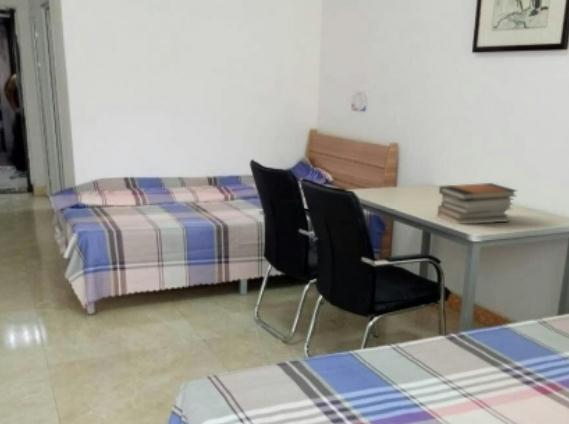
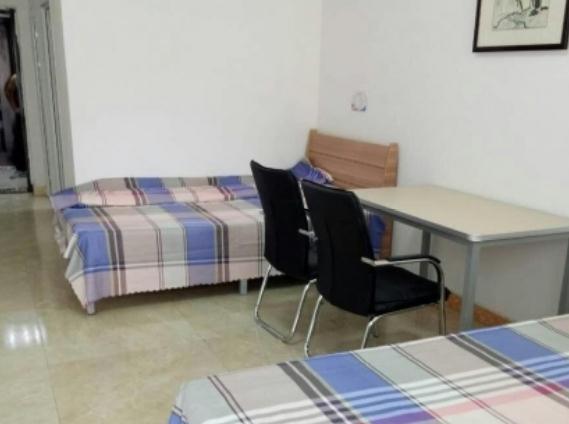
- book stack (476, 203)
